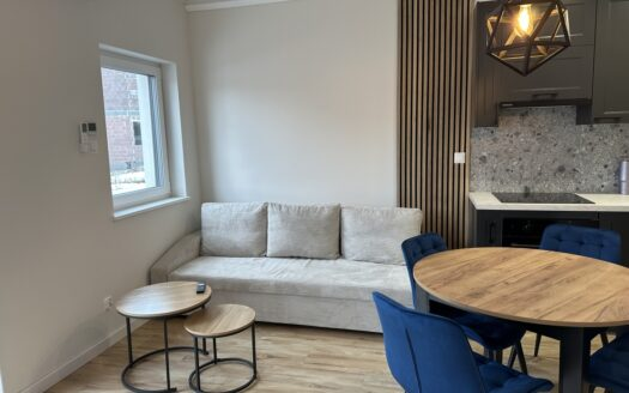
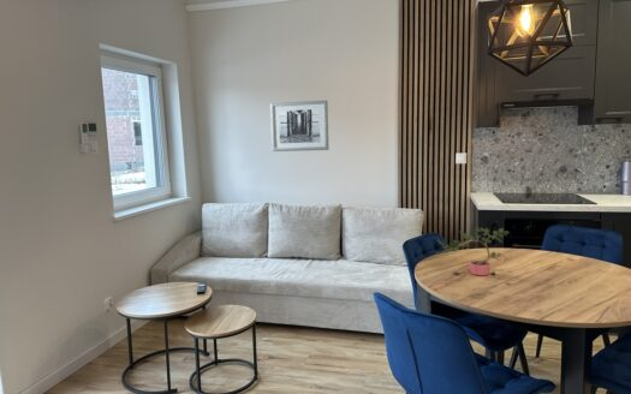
+ potted plant (465, 245)
+ wall art (298, 126)
